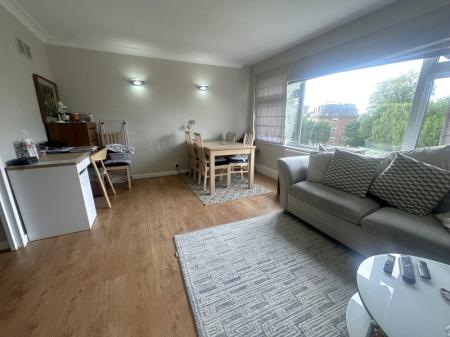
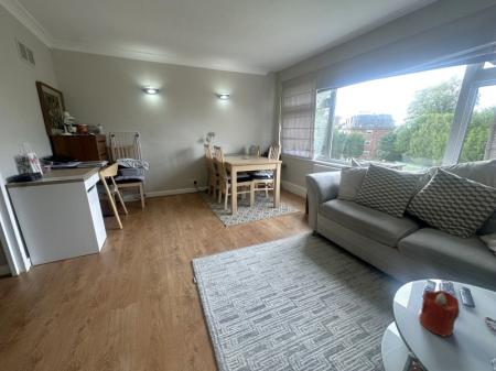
+ candle (439, 309)
